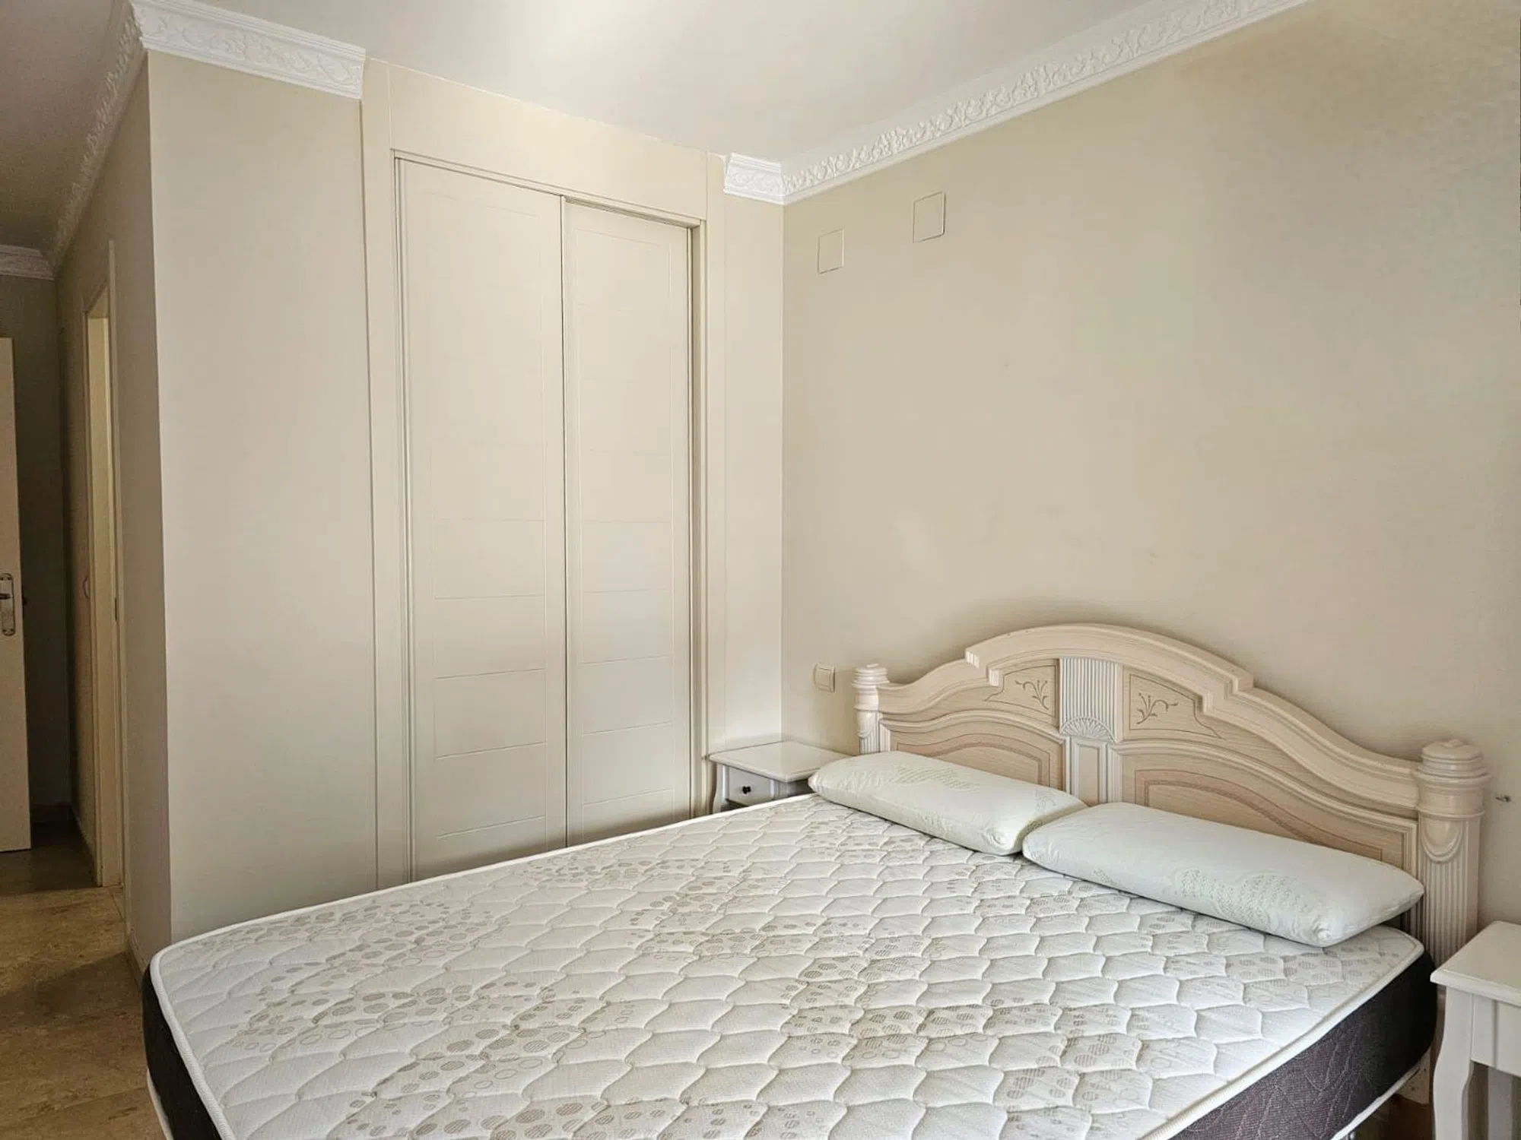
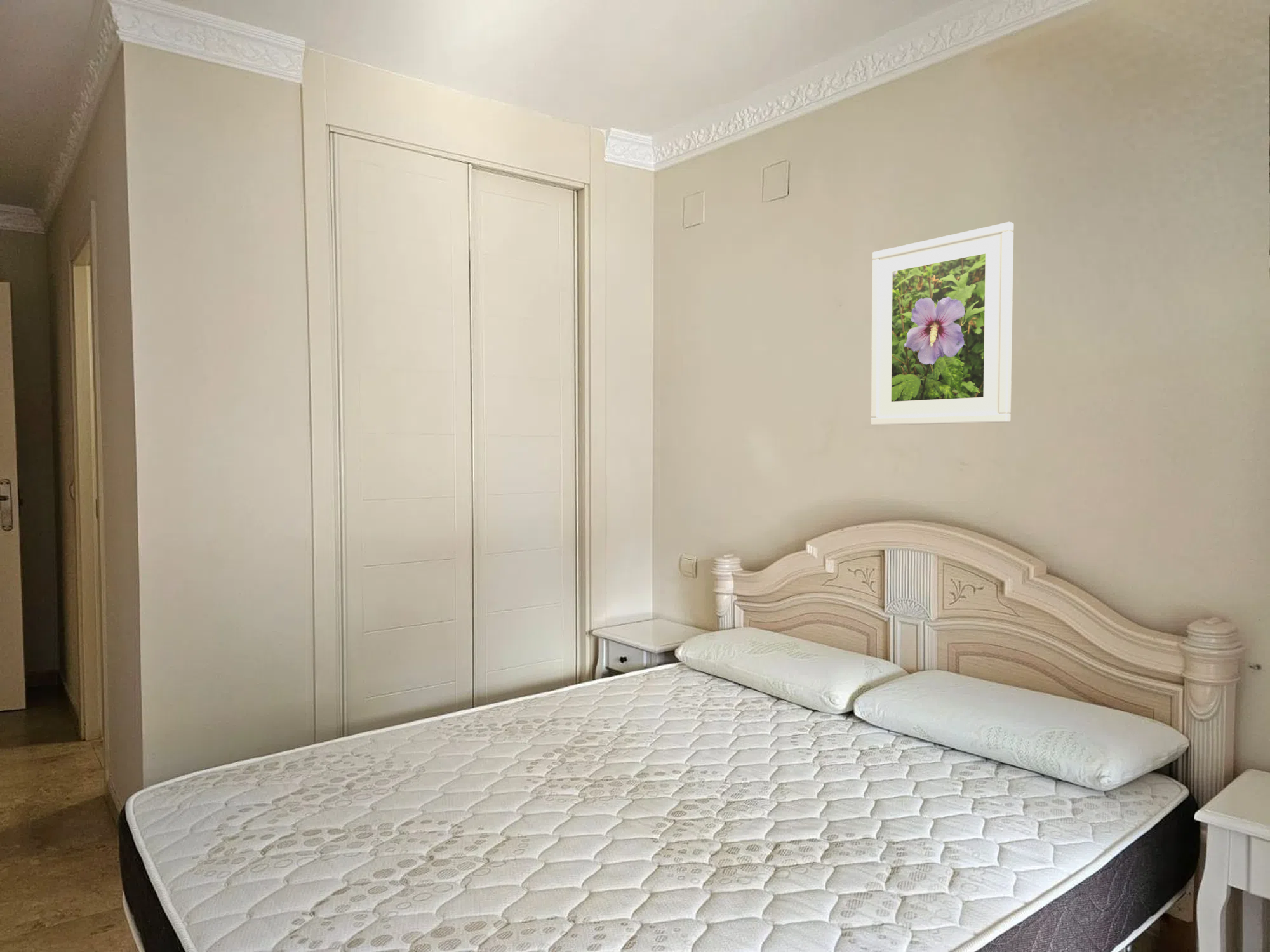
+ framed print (937, 331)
